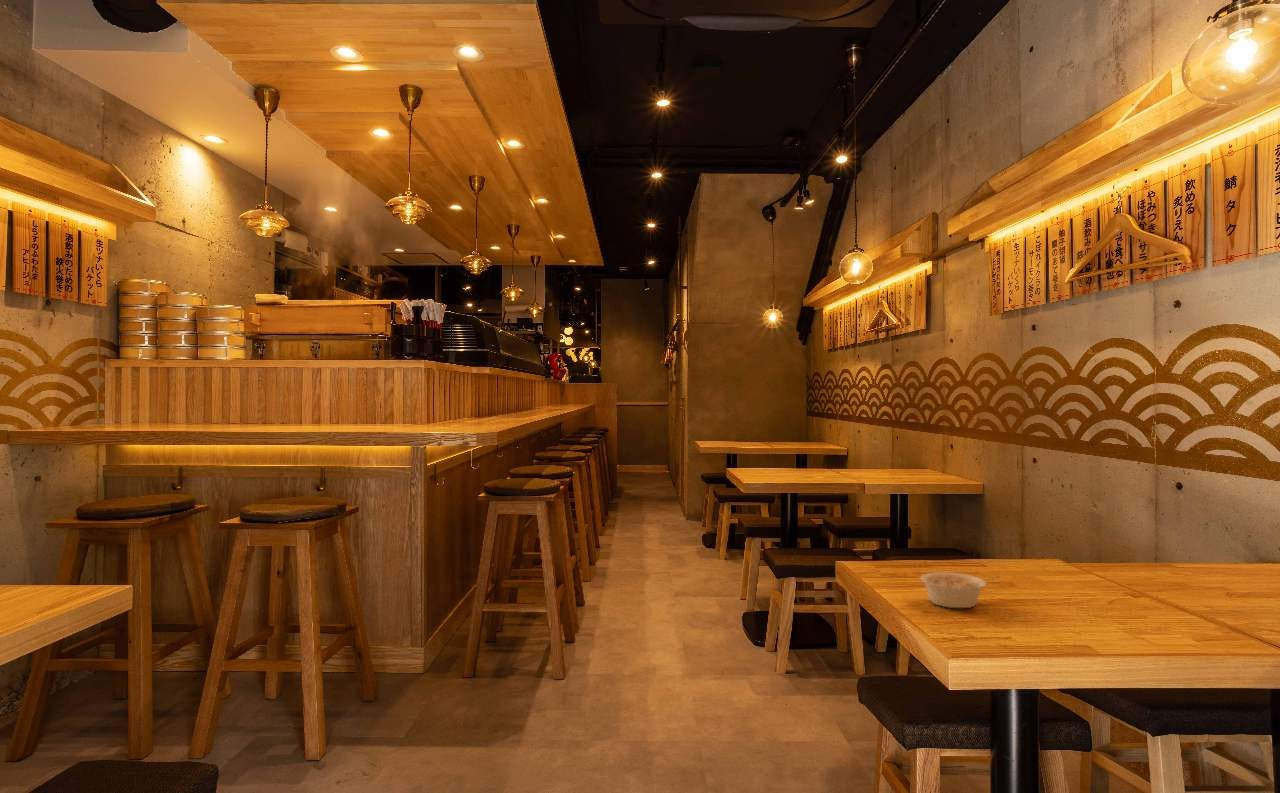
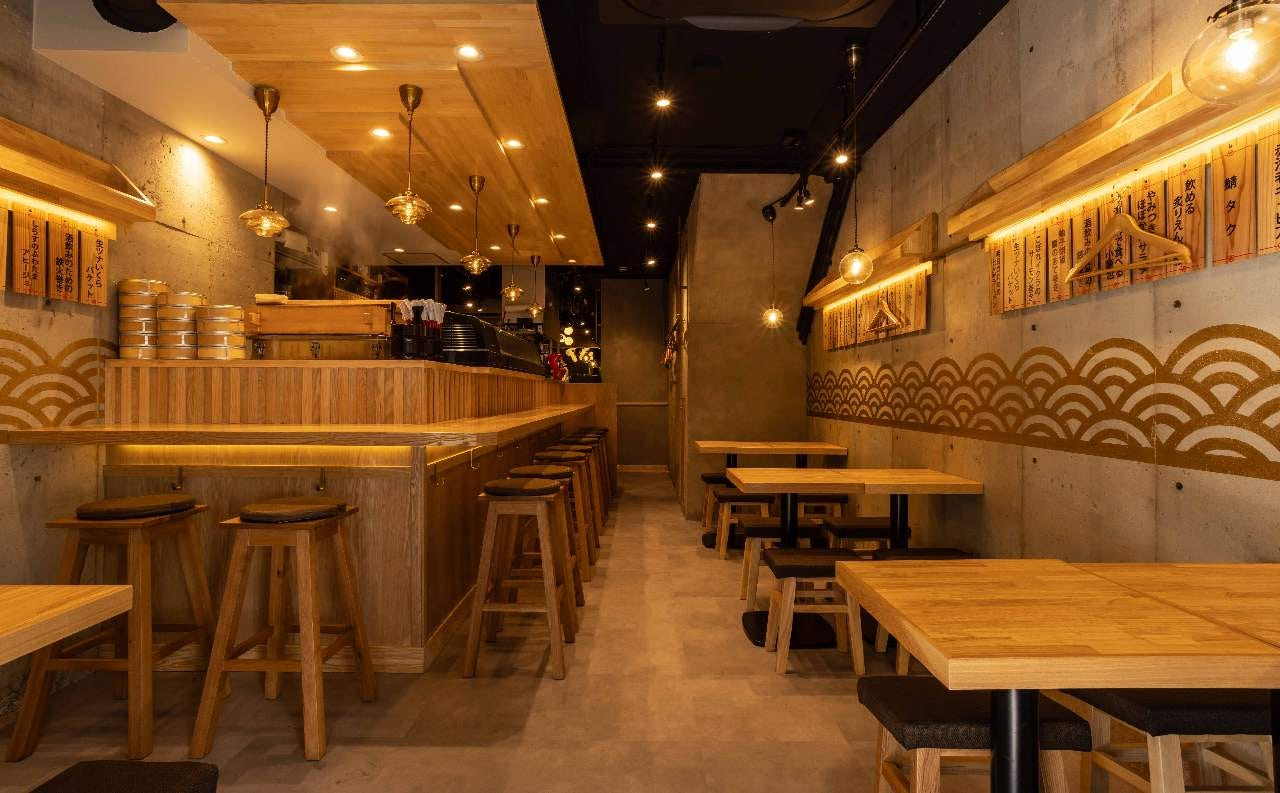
- legume (954, 588)
